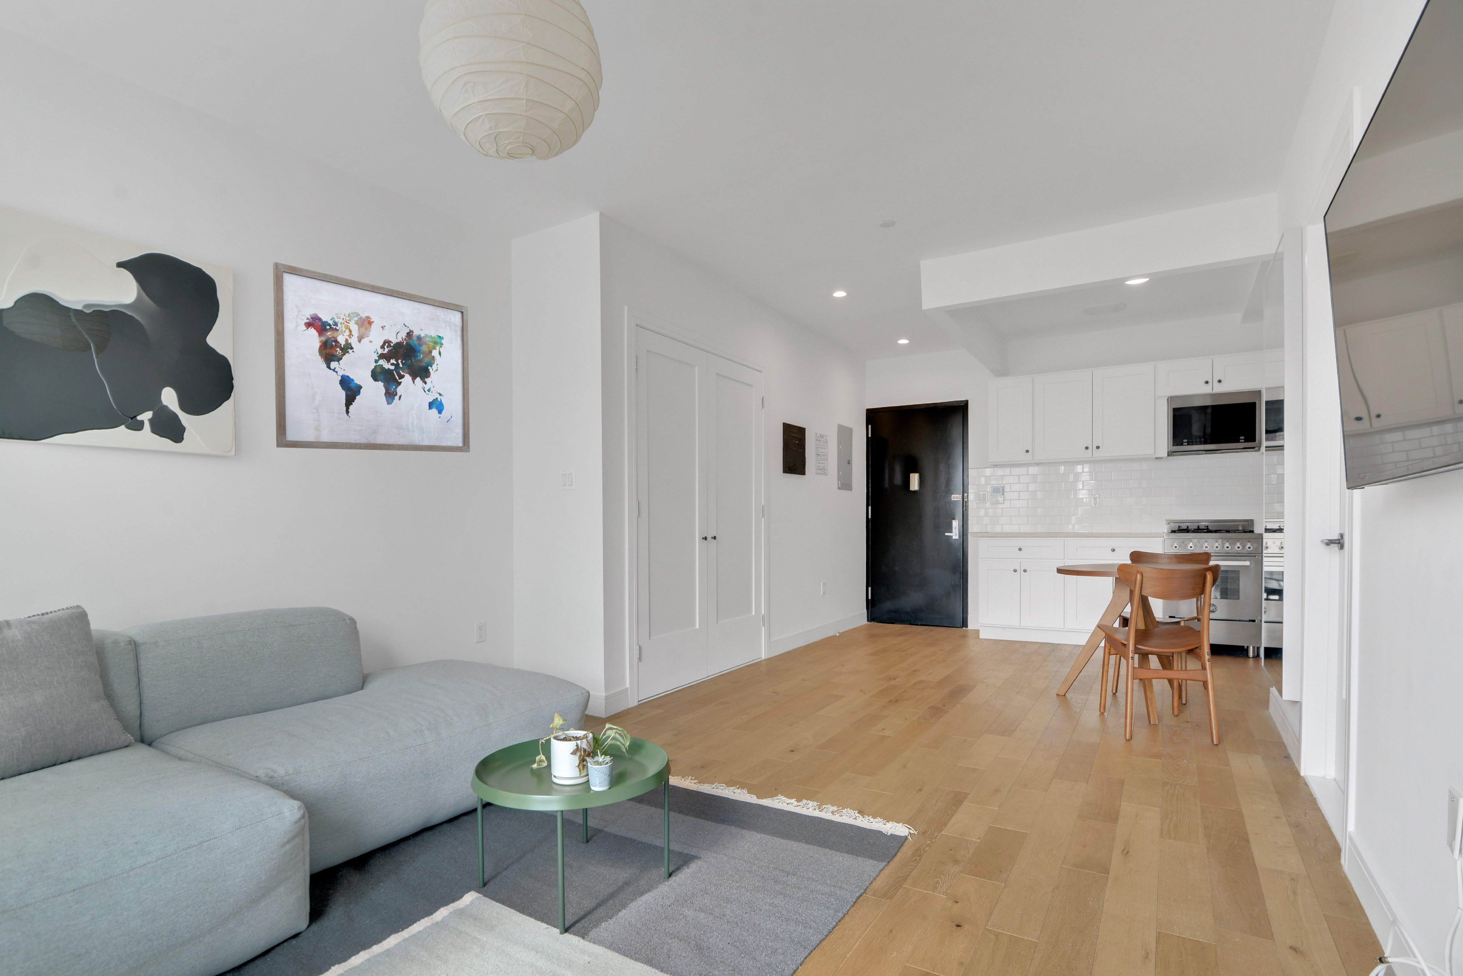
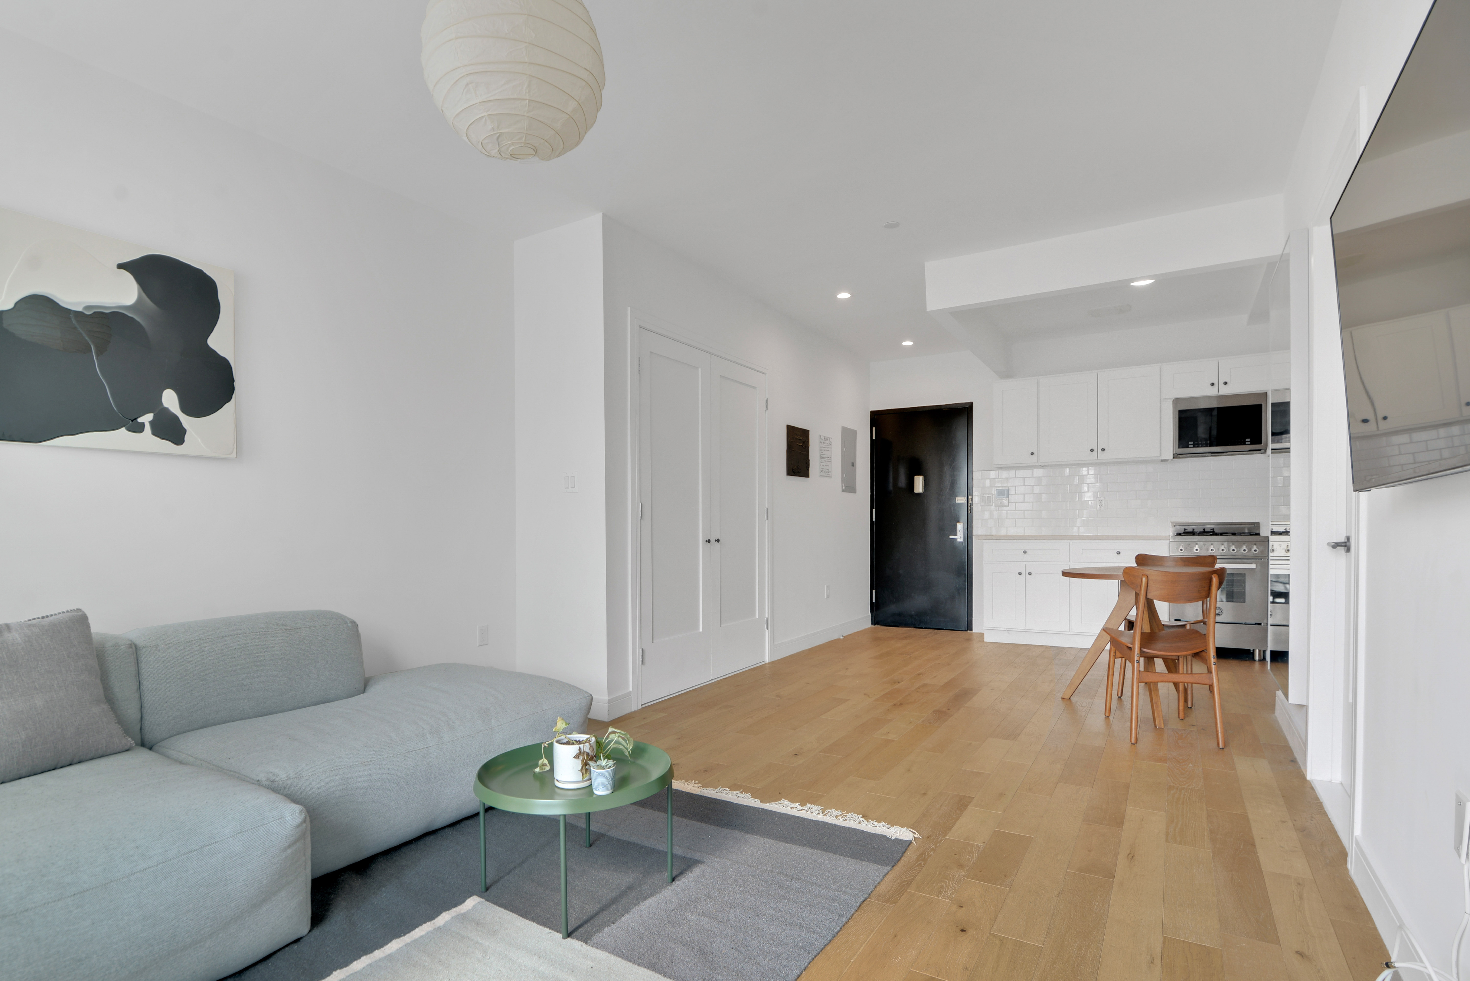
- wall art (383, 369)
